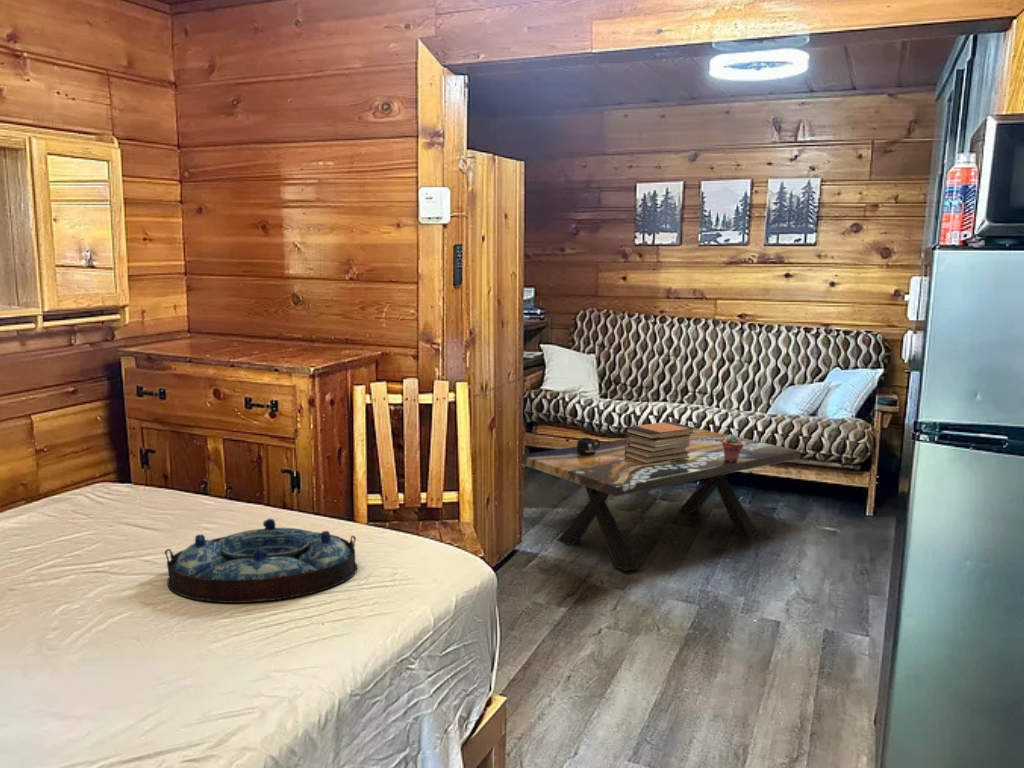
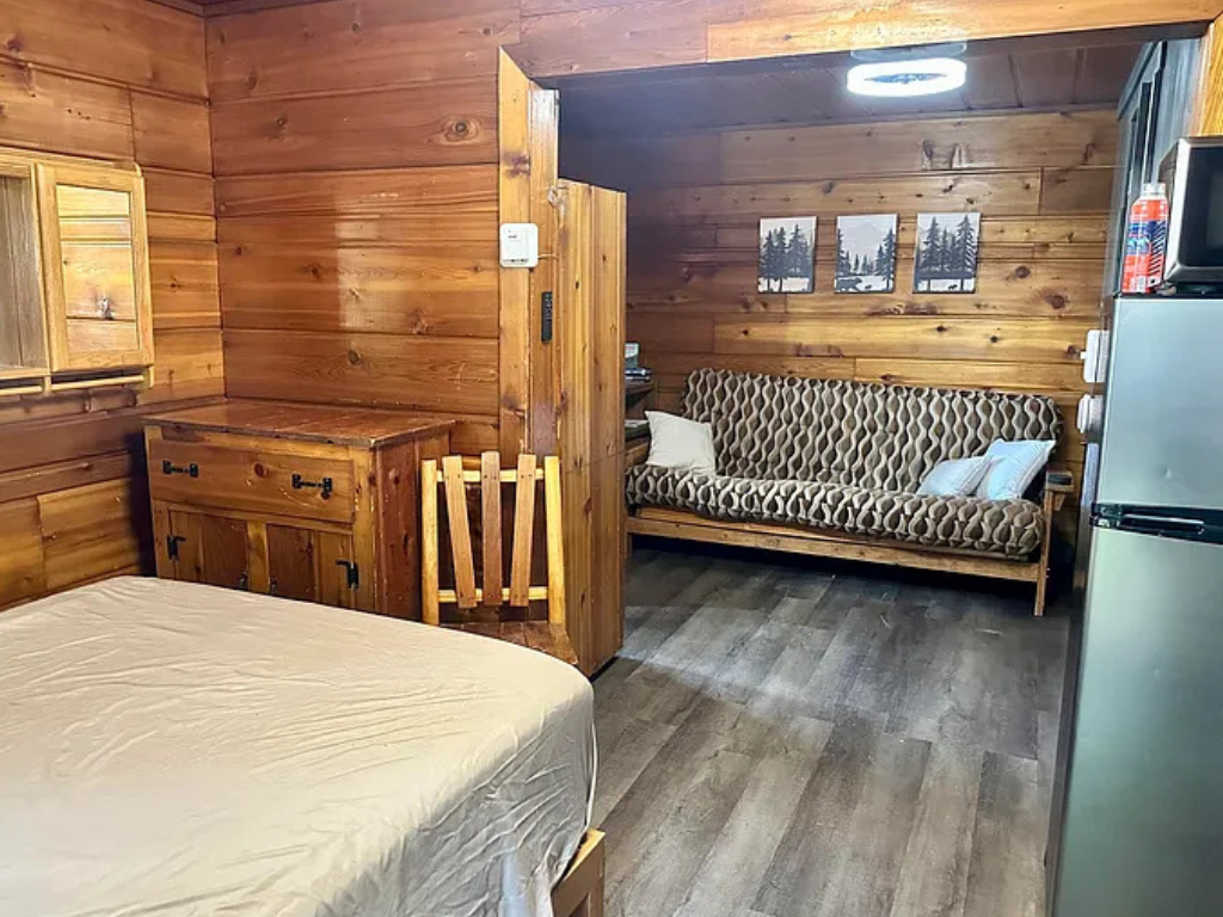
- coffee table (658, 487)
- mug (589, 445)
- potted succulent (731, 447)
- book stack (659, 441)
- serving tray (263, 552)
